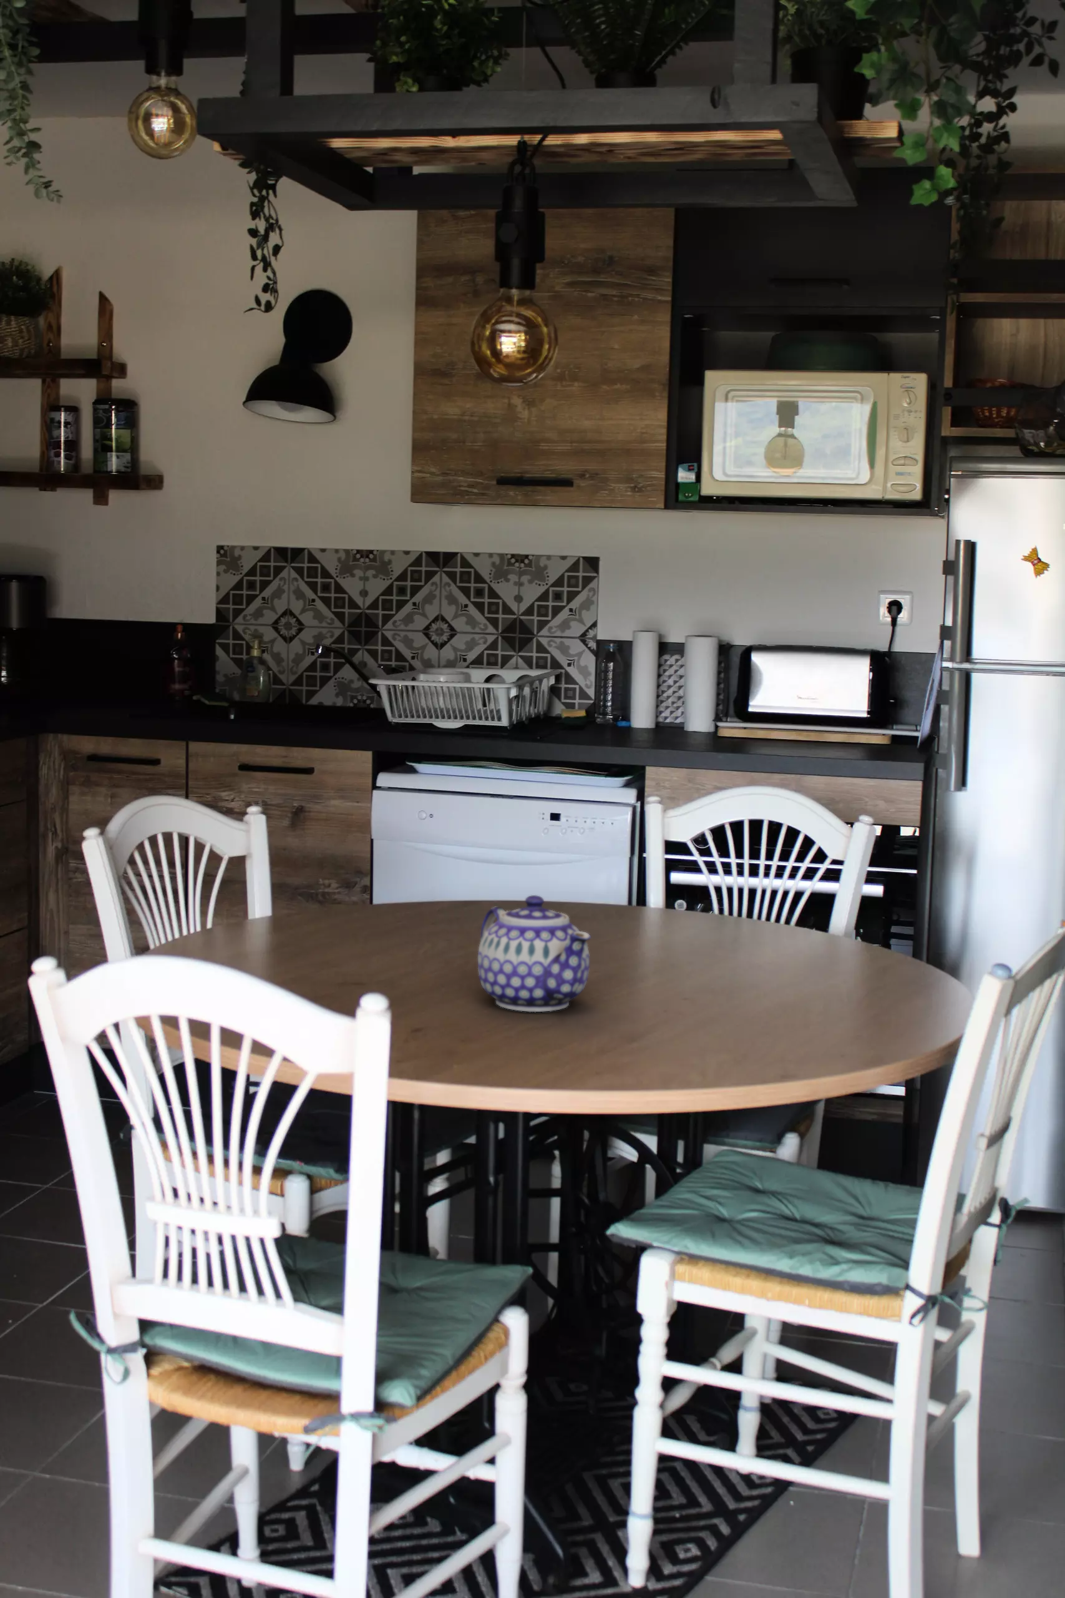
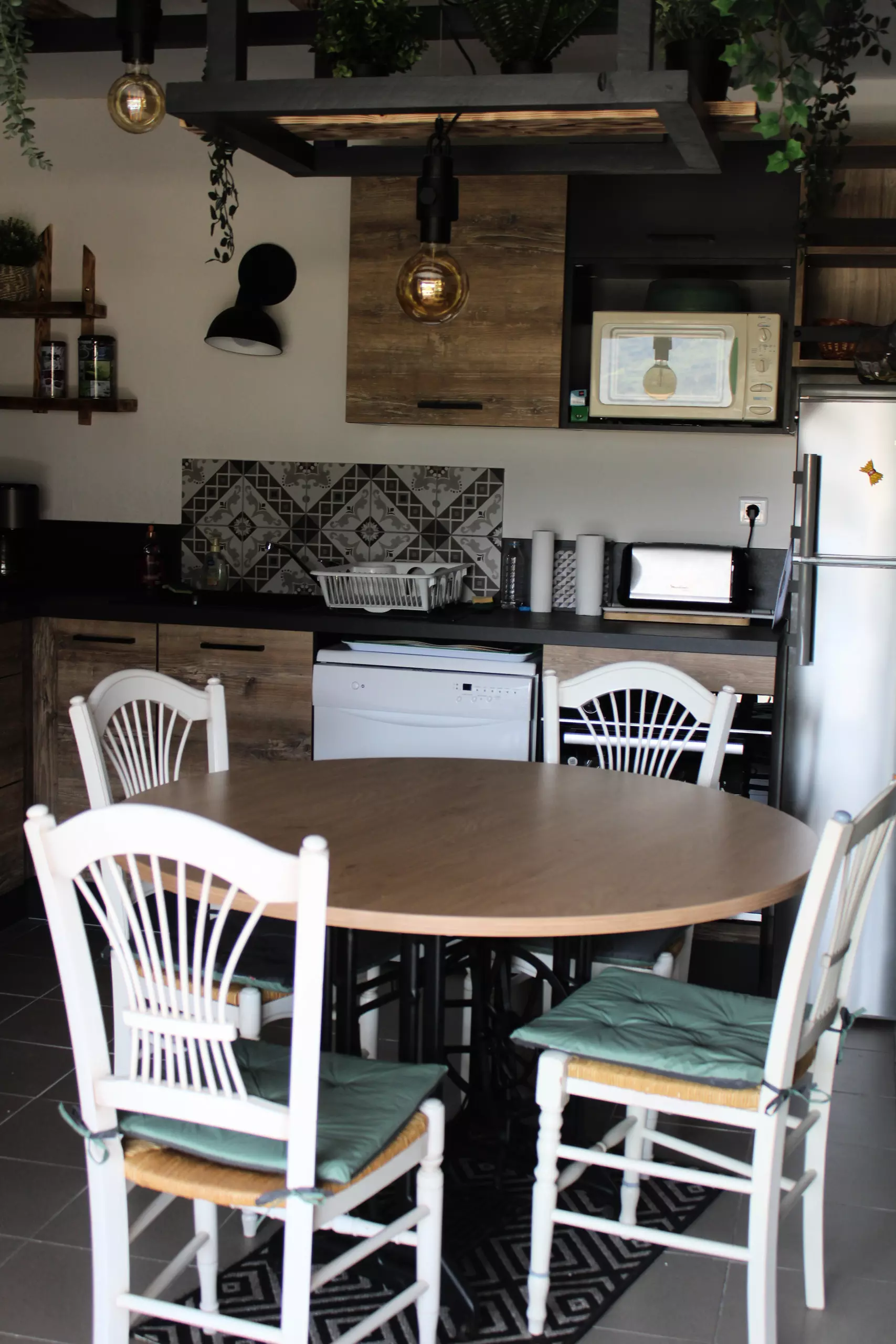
- teapot (534, 950)
